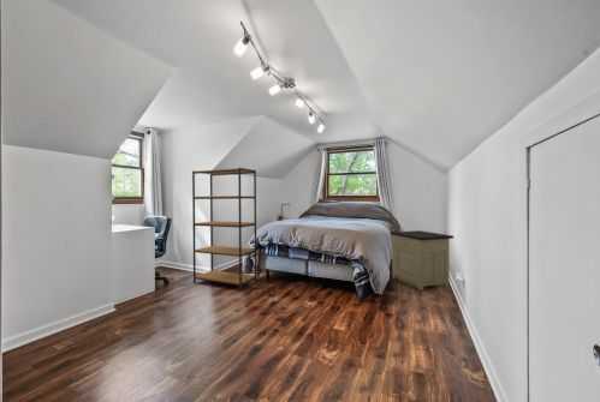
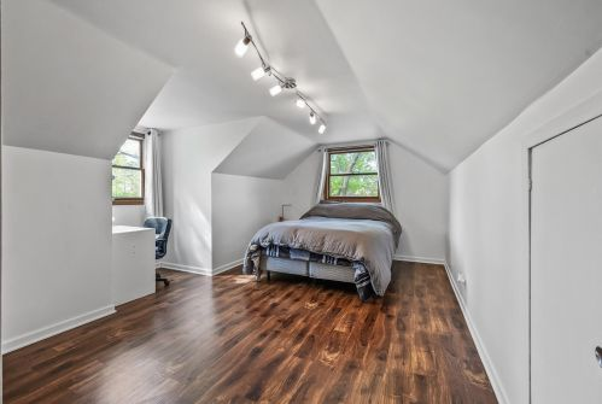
- nightstand (420, 258)
- bookshelf (224, 226)
